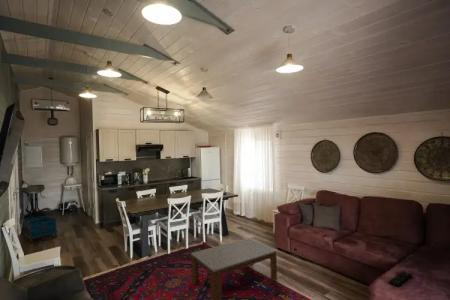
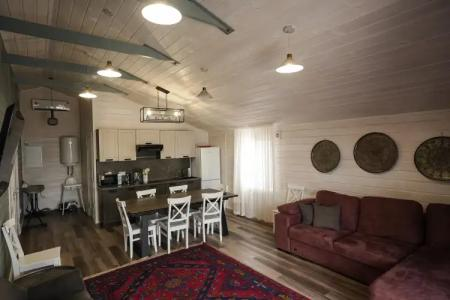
- storage bin (39, 228)
- remote control (400, 278)
- coffee table (234, 266)
